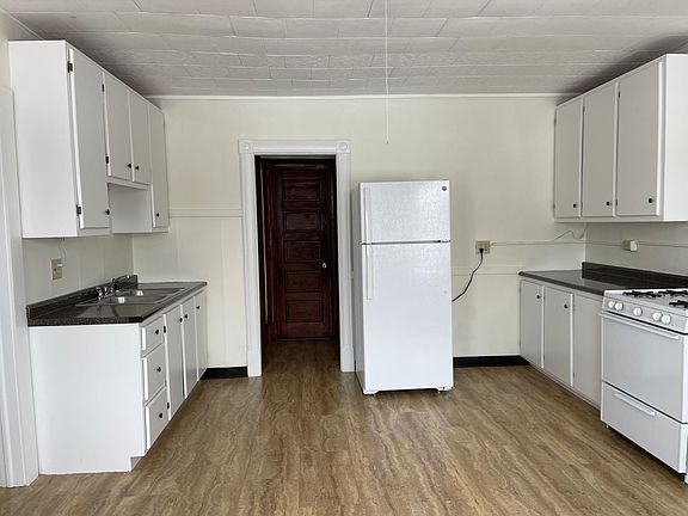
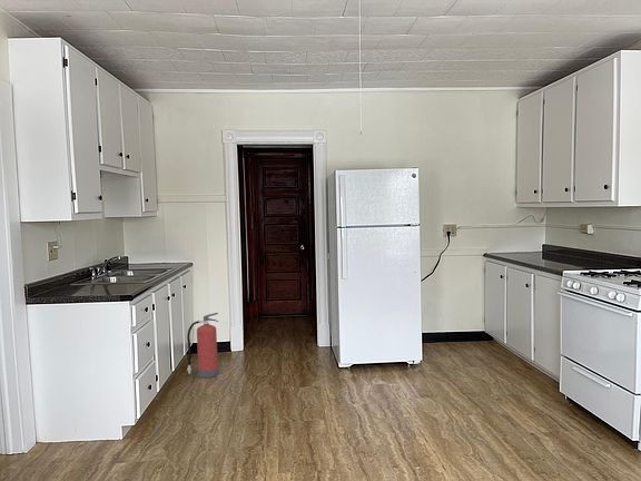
+ fire extinguisher (203, 344)
